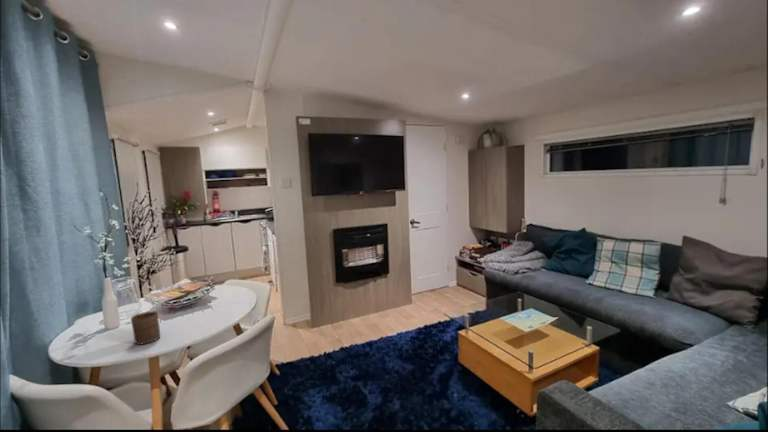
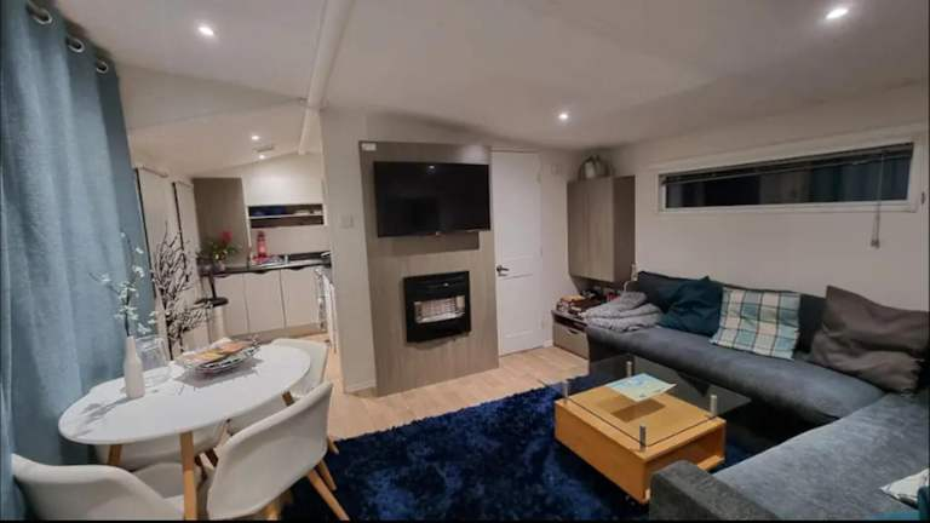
- cup (145, 327)
